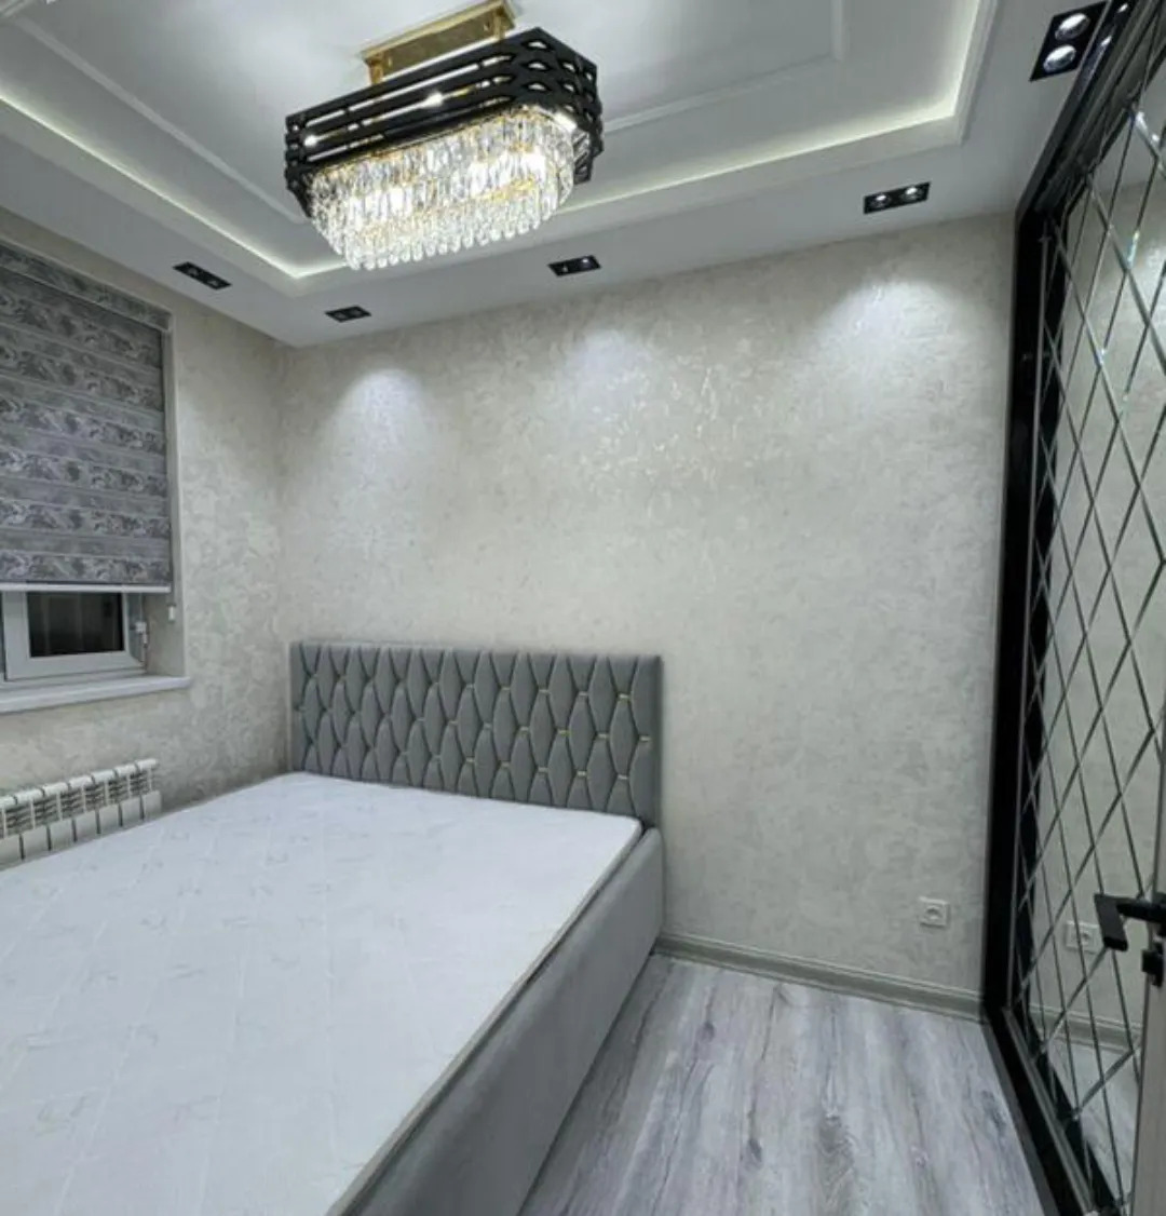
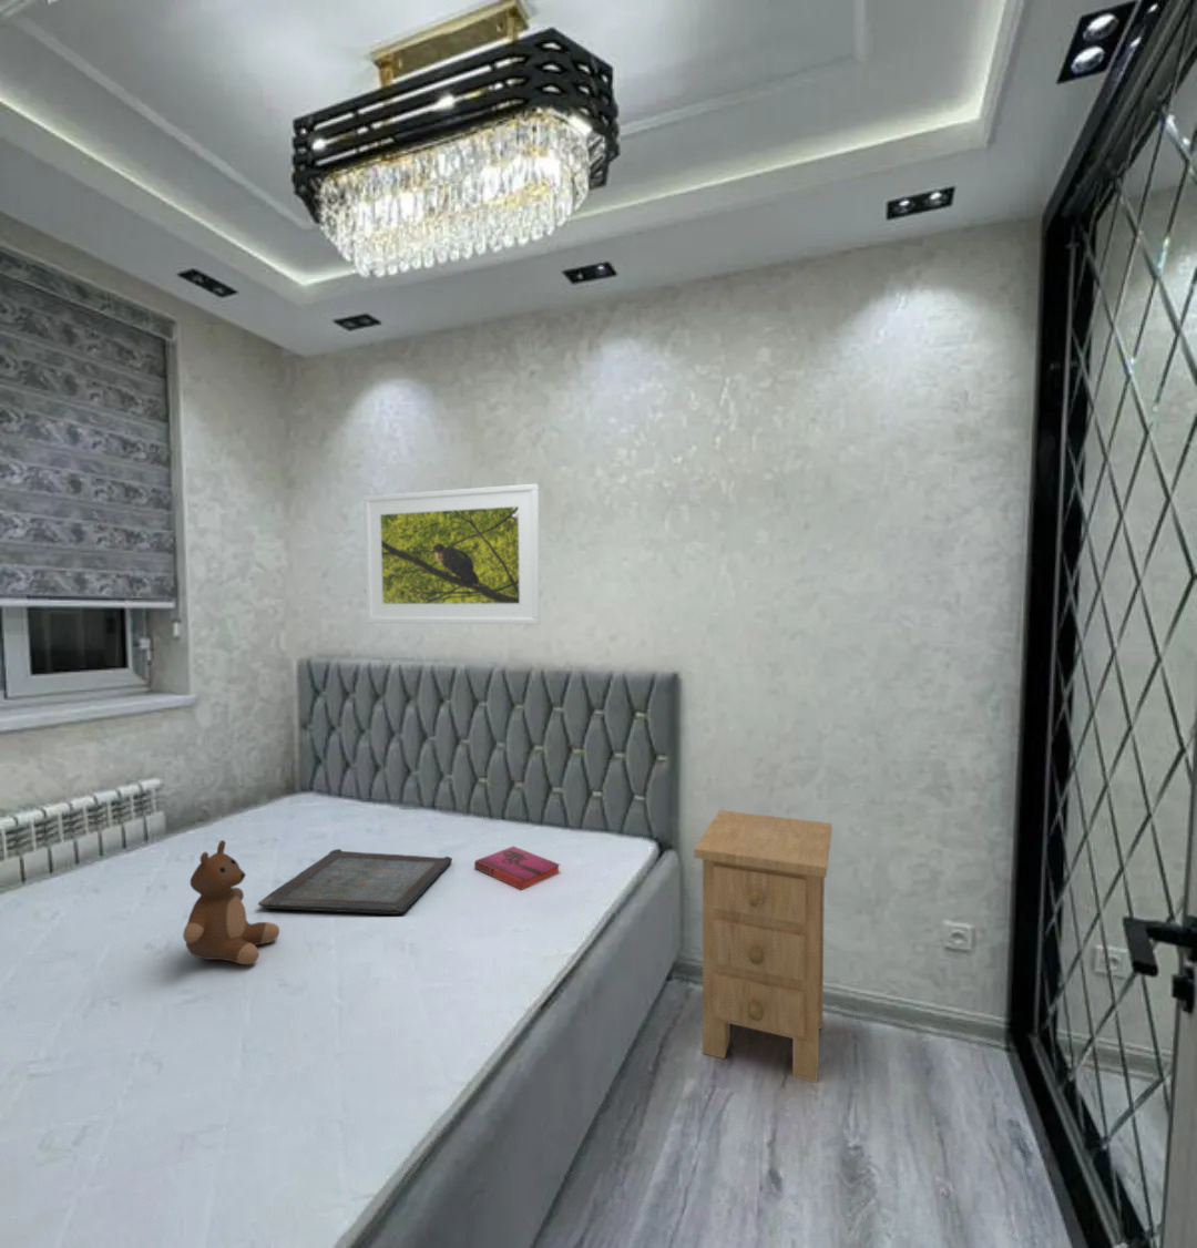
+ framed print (448, 556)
+ serving tray (362, 880)
+ teddy bear (231, 899)
+ nightstand (765, 937)
+ hardback book (516, 867)
